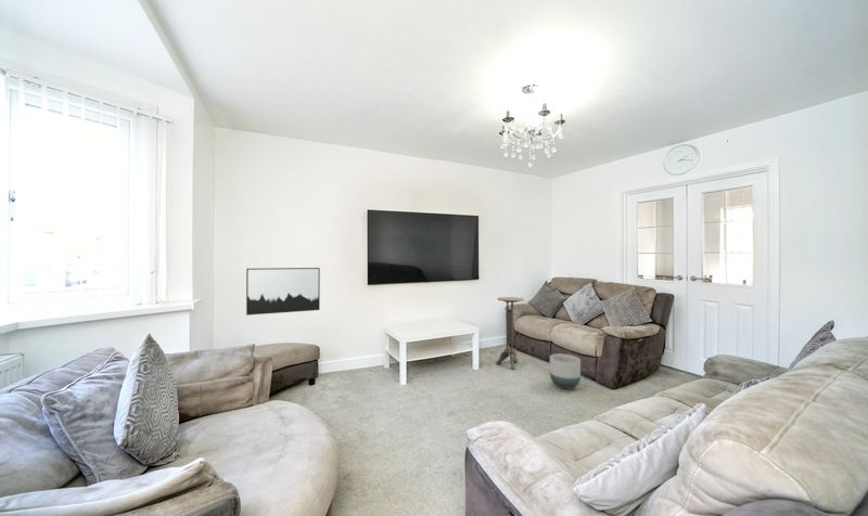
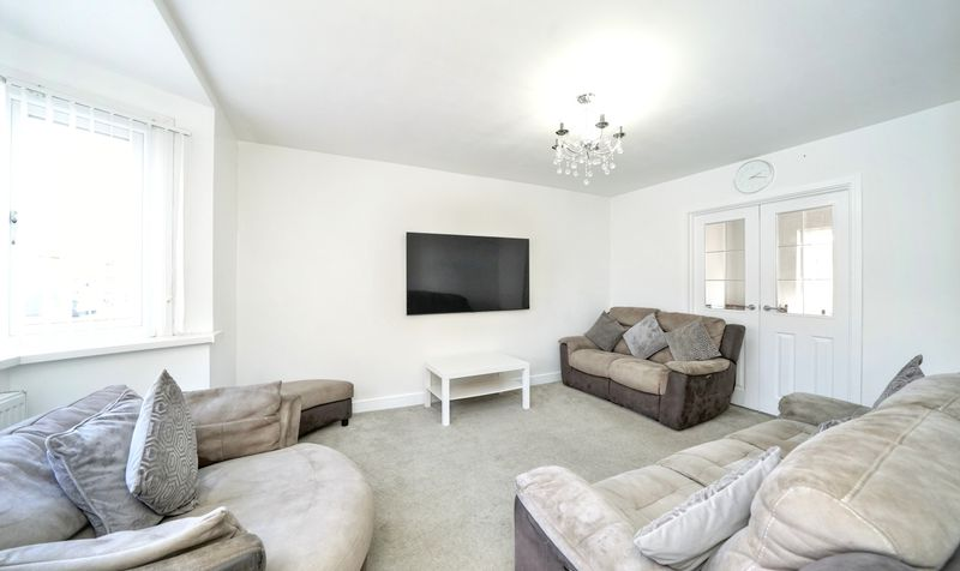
- wall art (284, 289)
- side table (511, 331)
- planter (564, 372)
